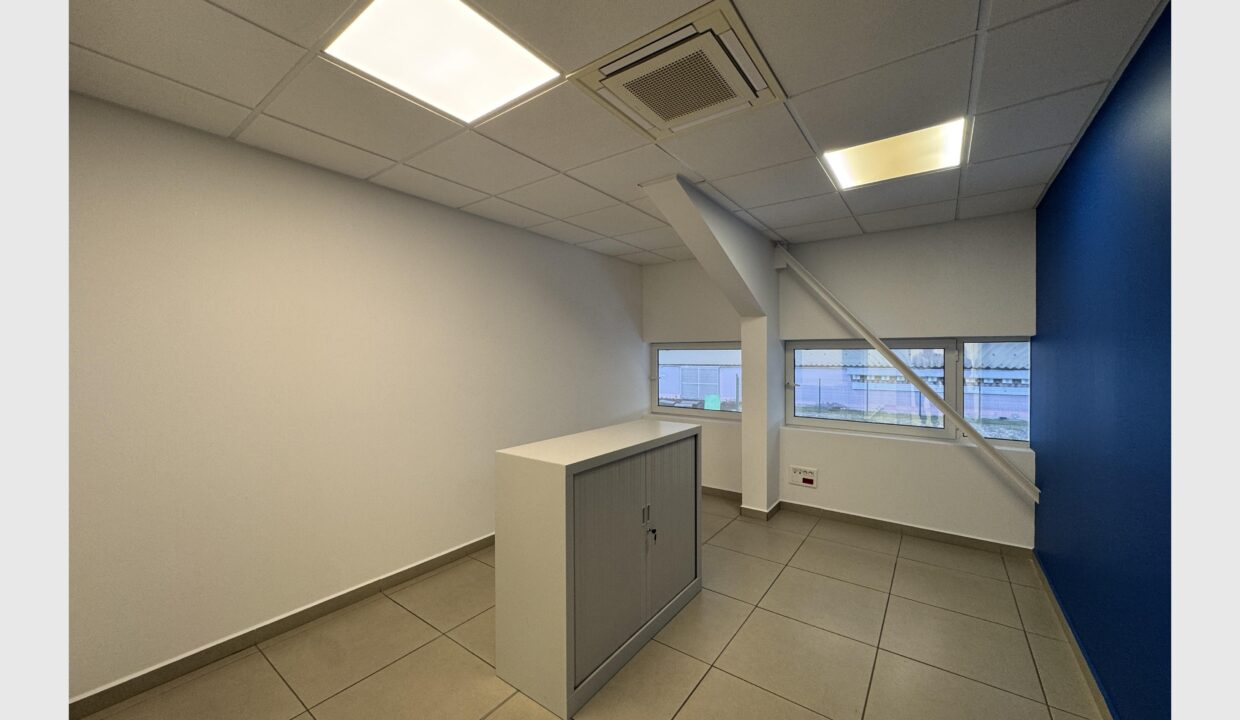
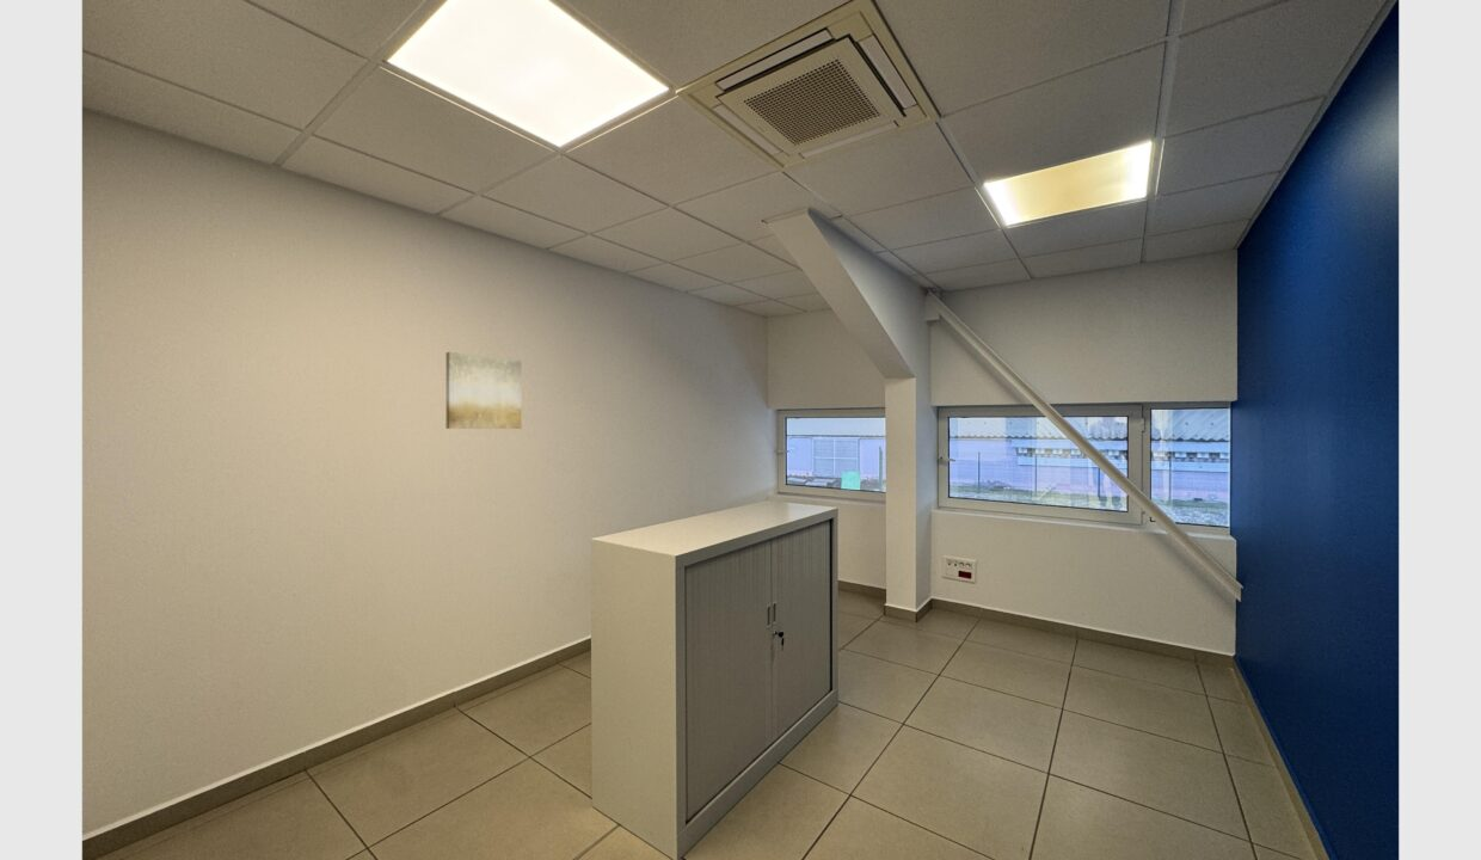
+ wall art (485, 392)
